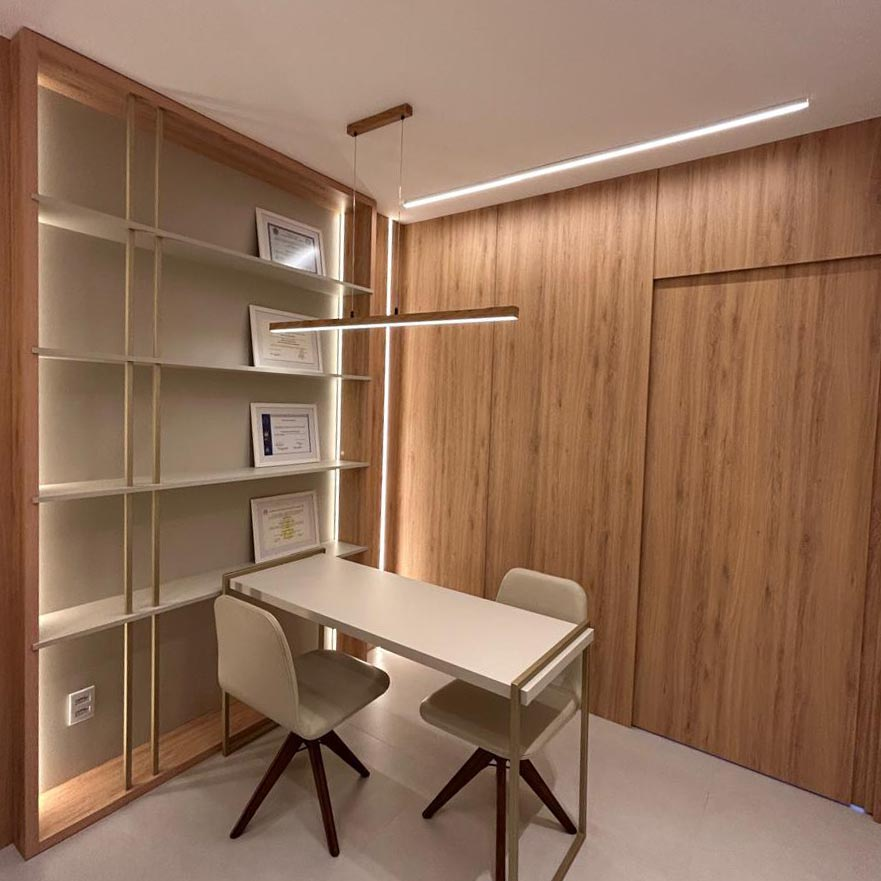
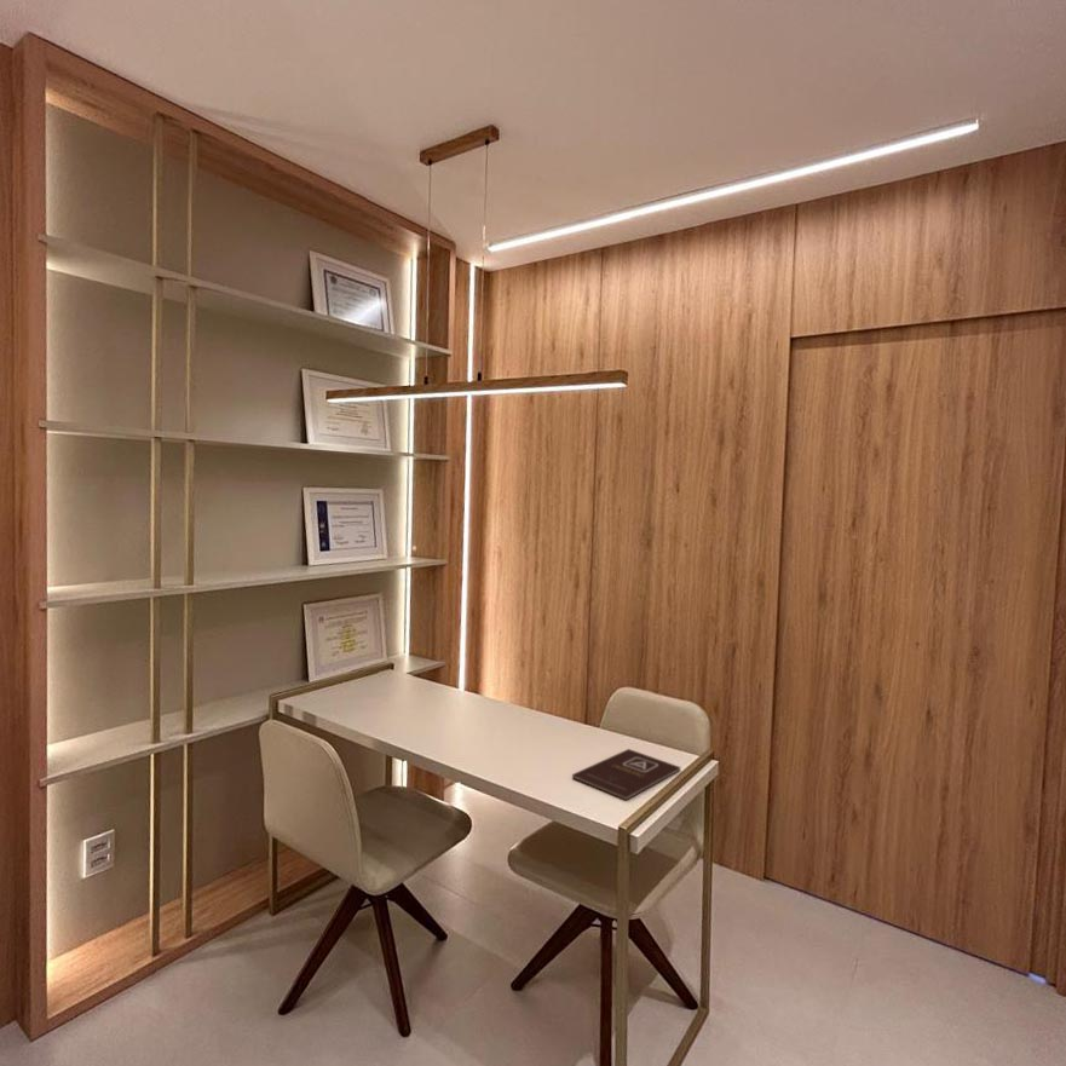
+ book (627, 772)
